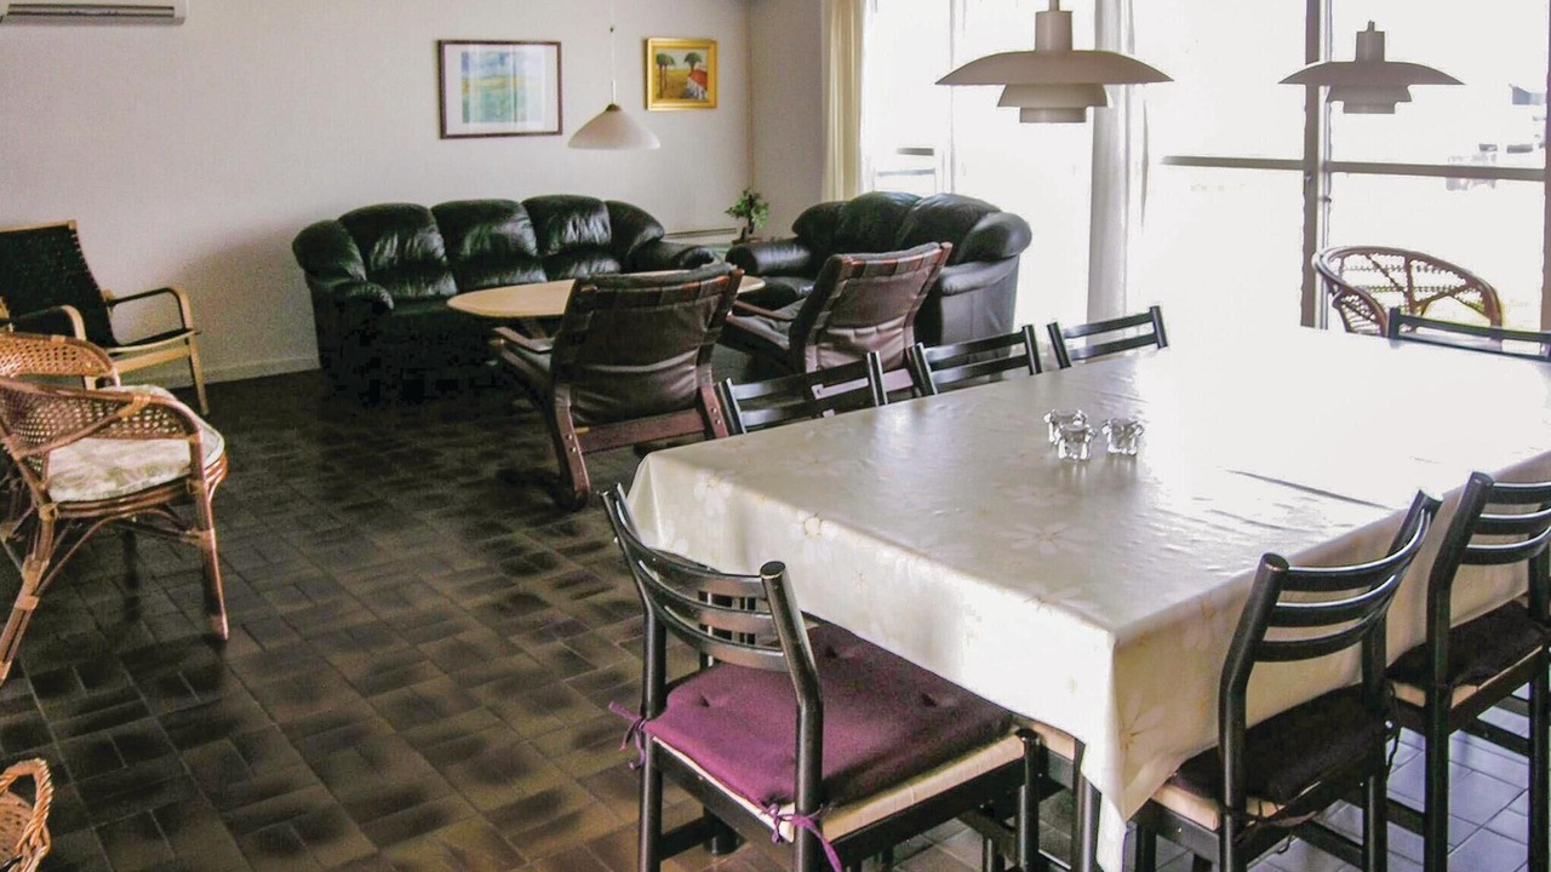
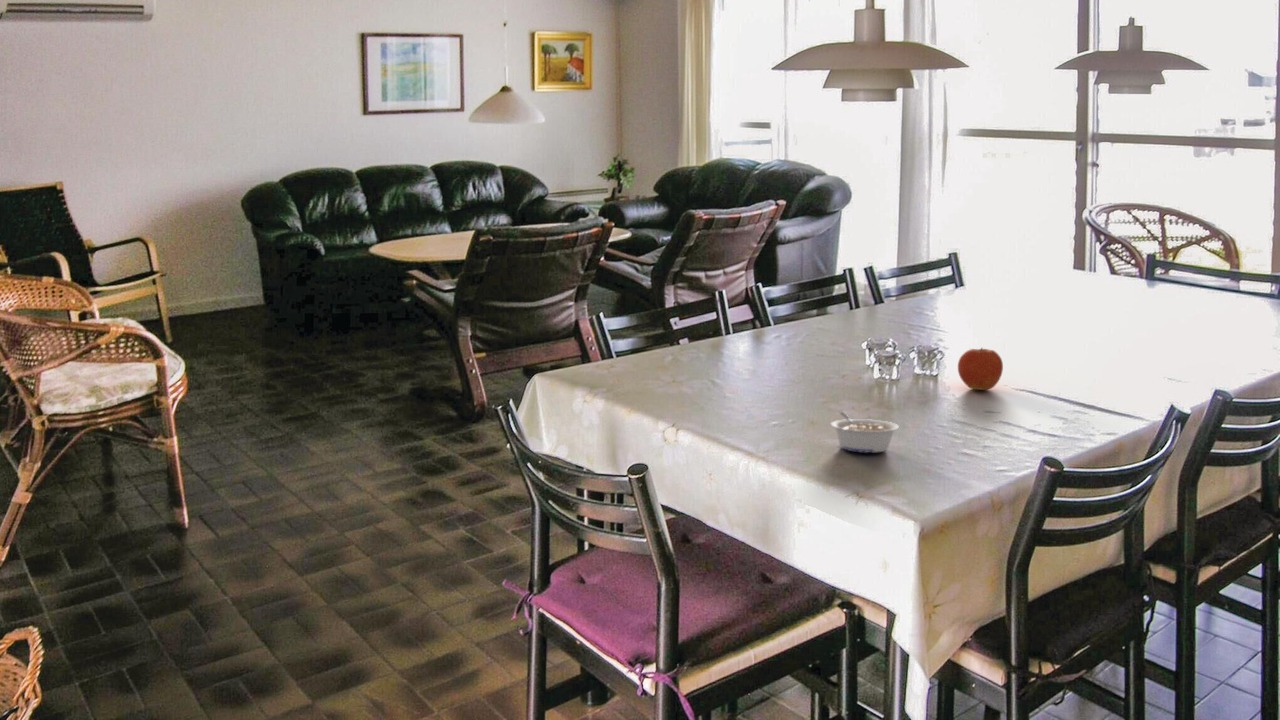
+ legume (861, 433)
+ fruit (980, 368)
